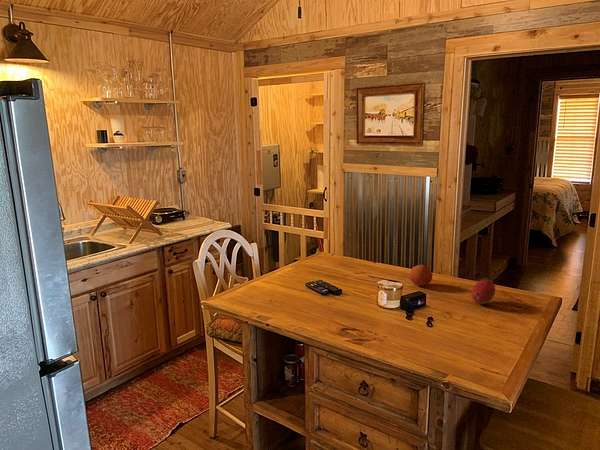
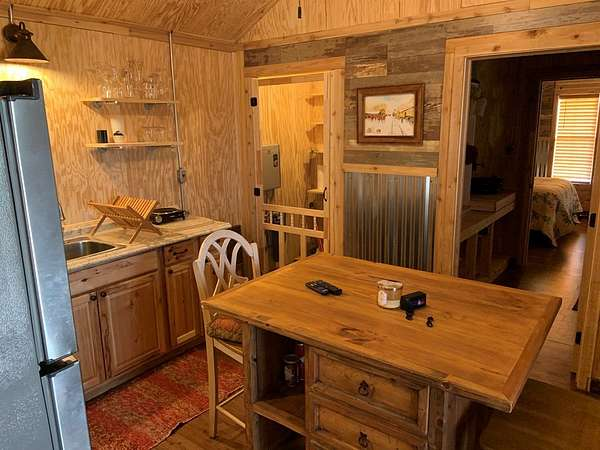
- fruit (420, 274)
- fruit (484, 291)
